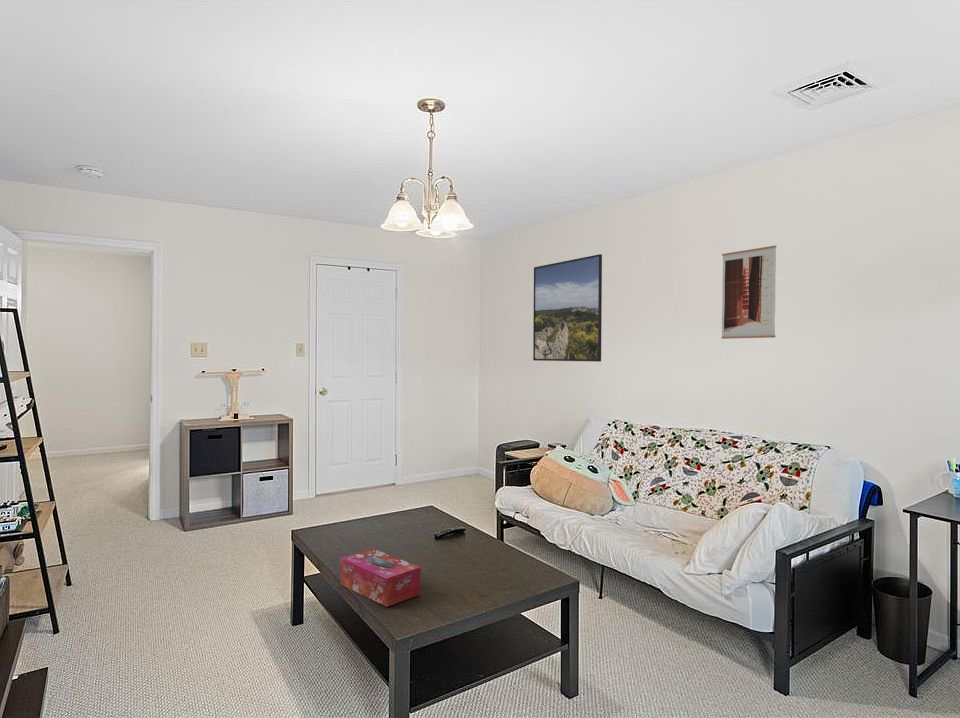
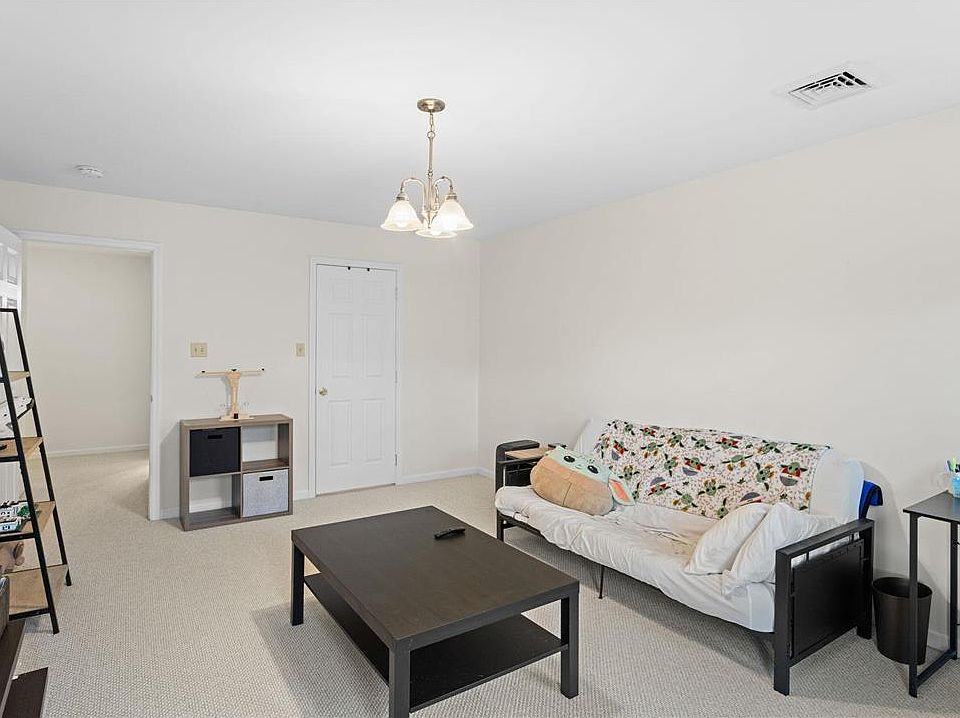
- wall art (747, 294)
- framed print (565, 311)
- tissue box (379, 575)
